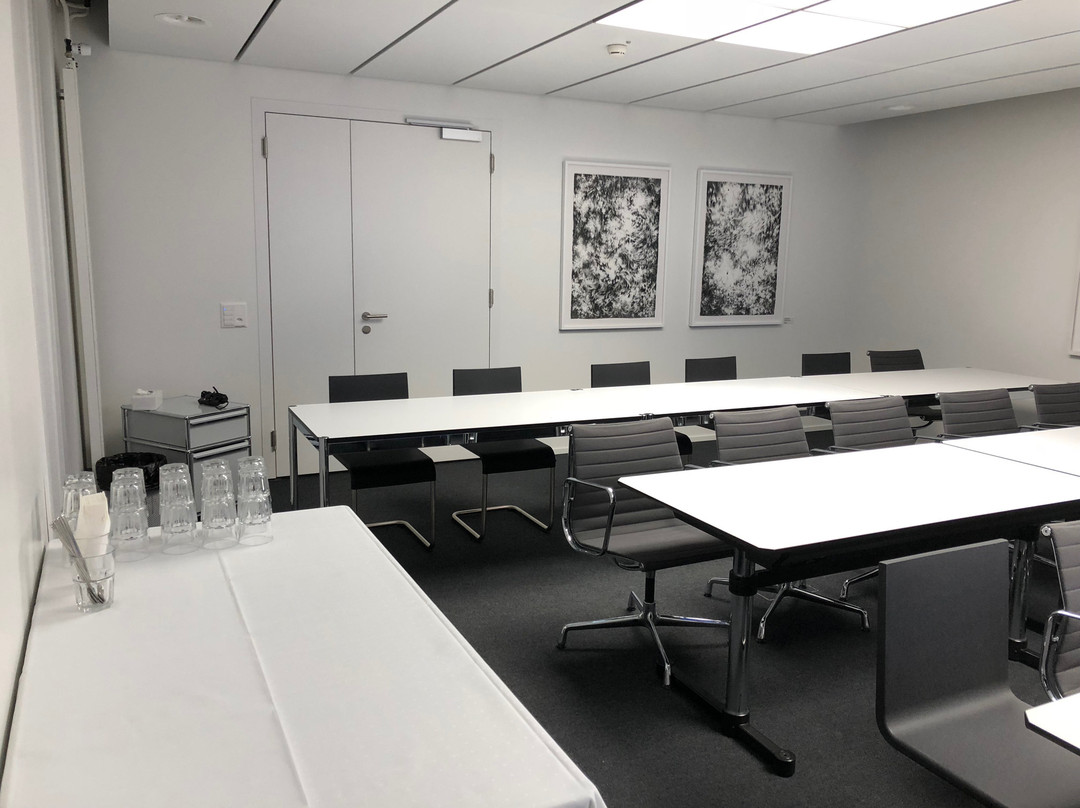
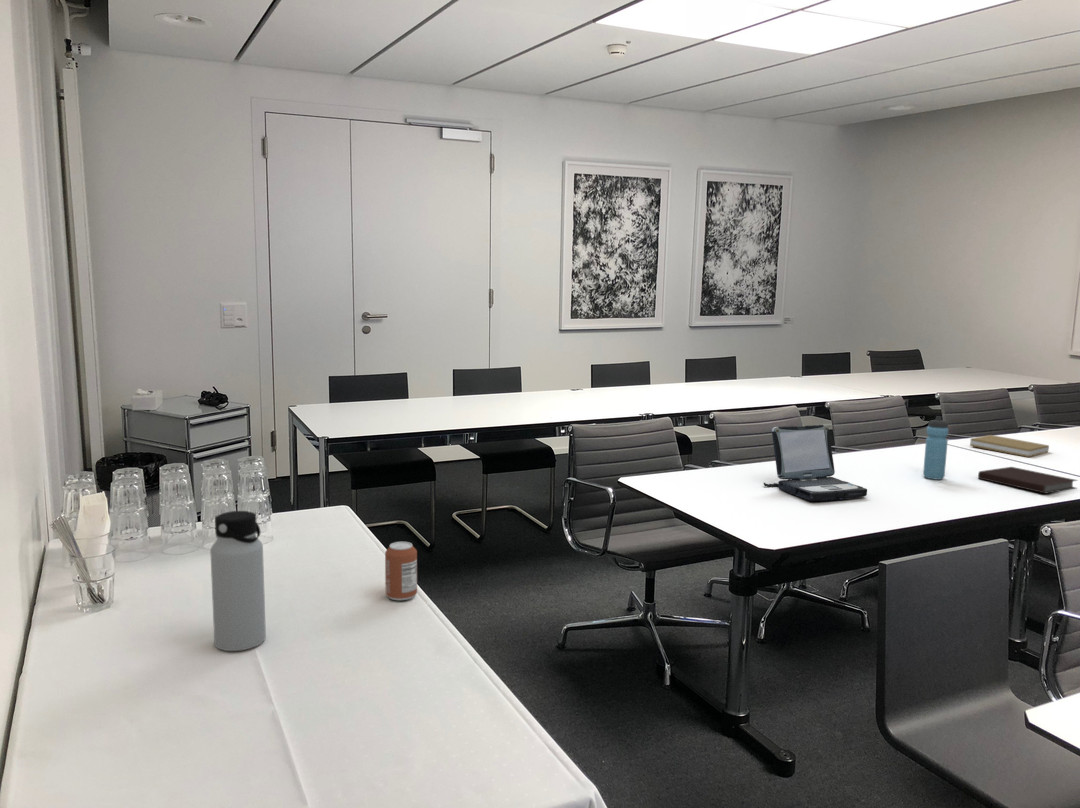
+ book (1008, 445)
+ notebook (1027, 479)
+ laptop (816, 460)
+ water bottle (936, 447)
+ can (401, 570)
+ water bottle (238, 578)
